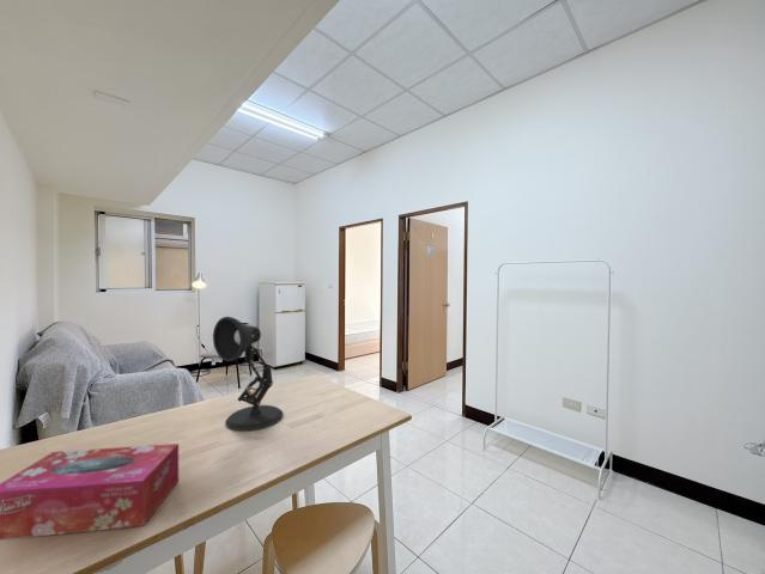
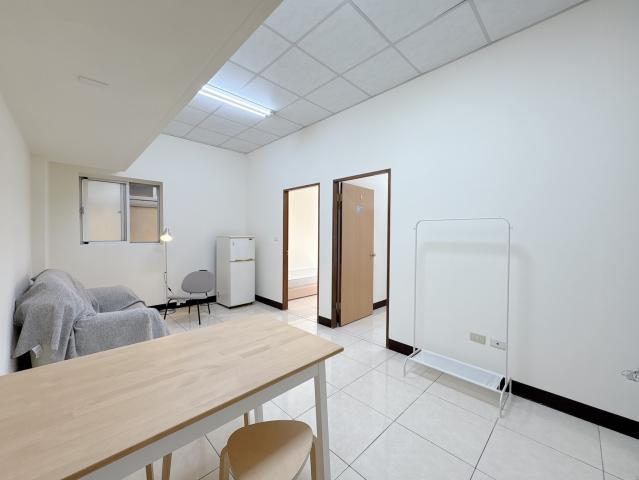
- tissue box (95, 486)
- desk lamp (253, 366)
